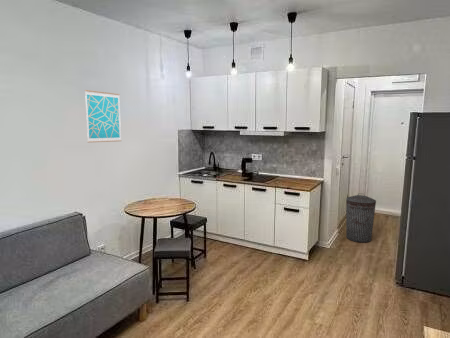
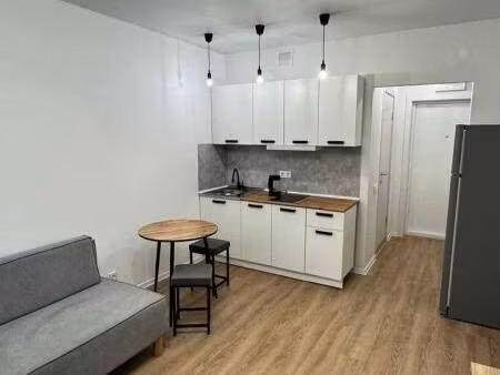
- wall art (104, 117)
- trash can (359, 216)
